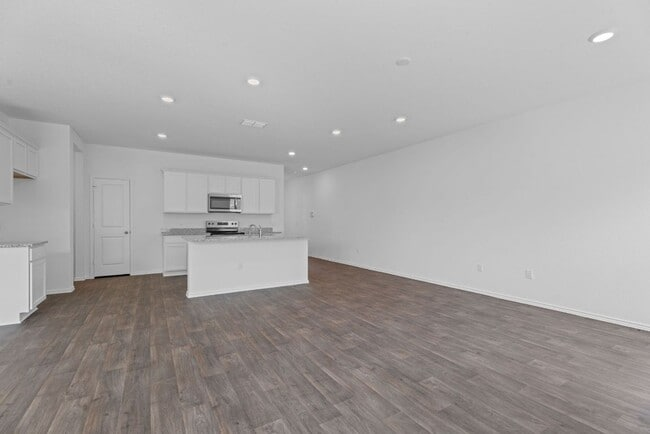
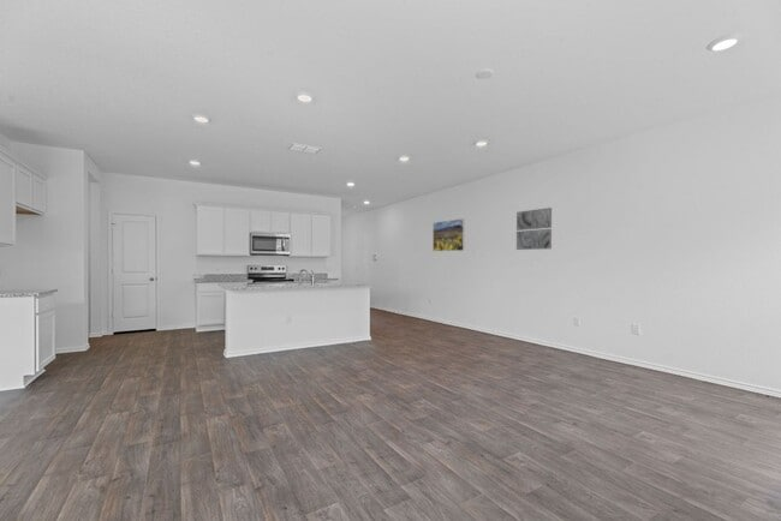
+ wall art (532, 228)
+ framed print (447, 235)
